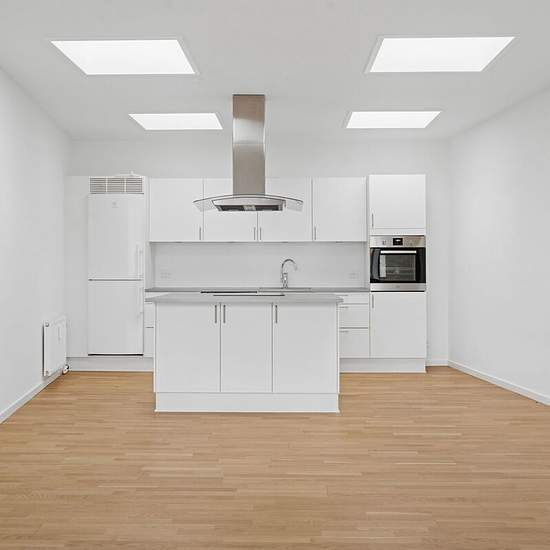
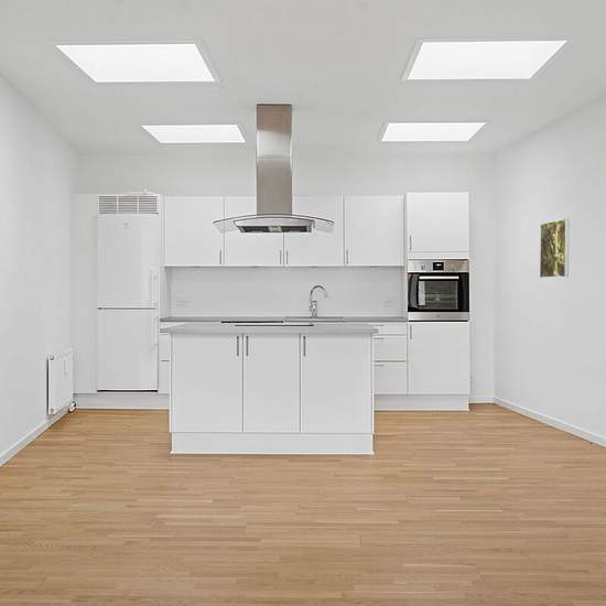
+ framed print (553, 249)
